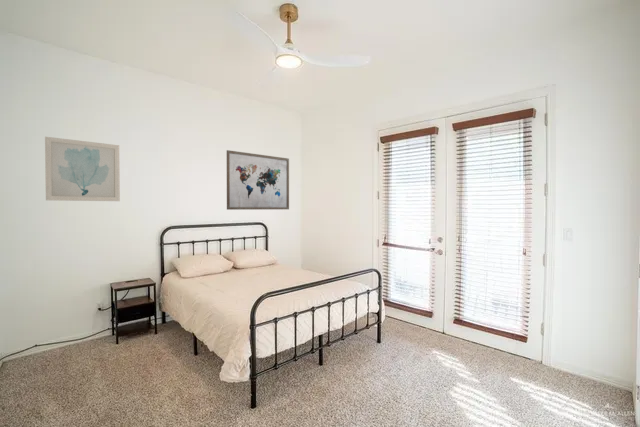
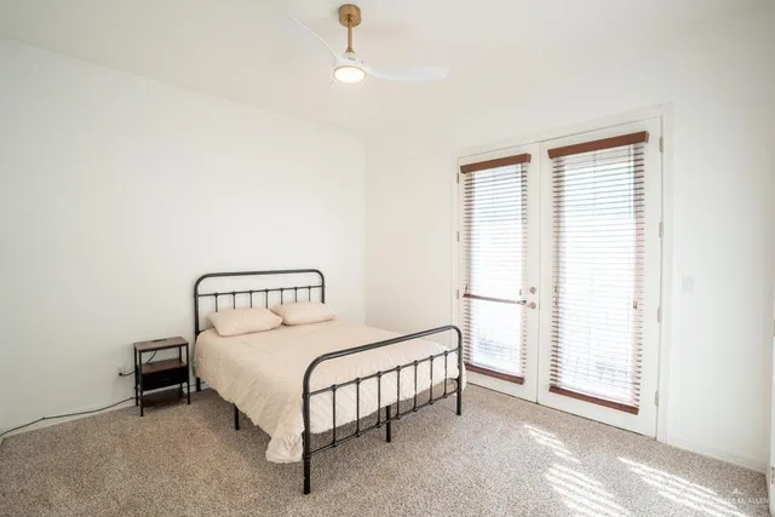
- wall art (84, 171)
- wall art (260, 182)
